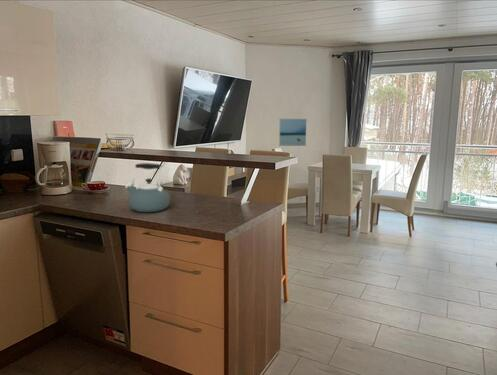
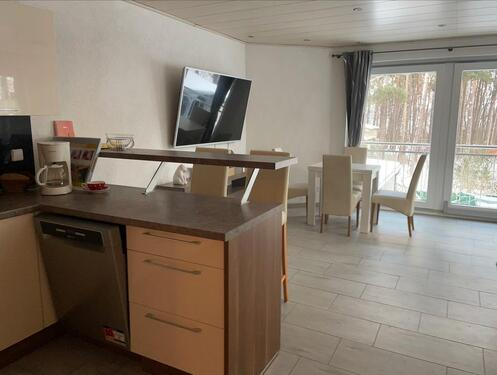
- kettle (145, 186)
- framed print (292, 132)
